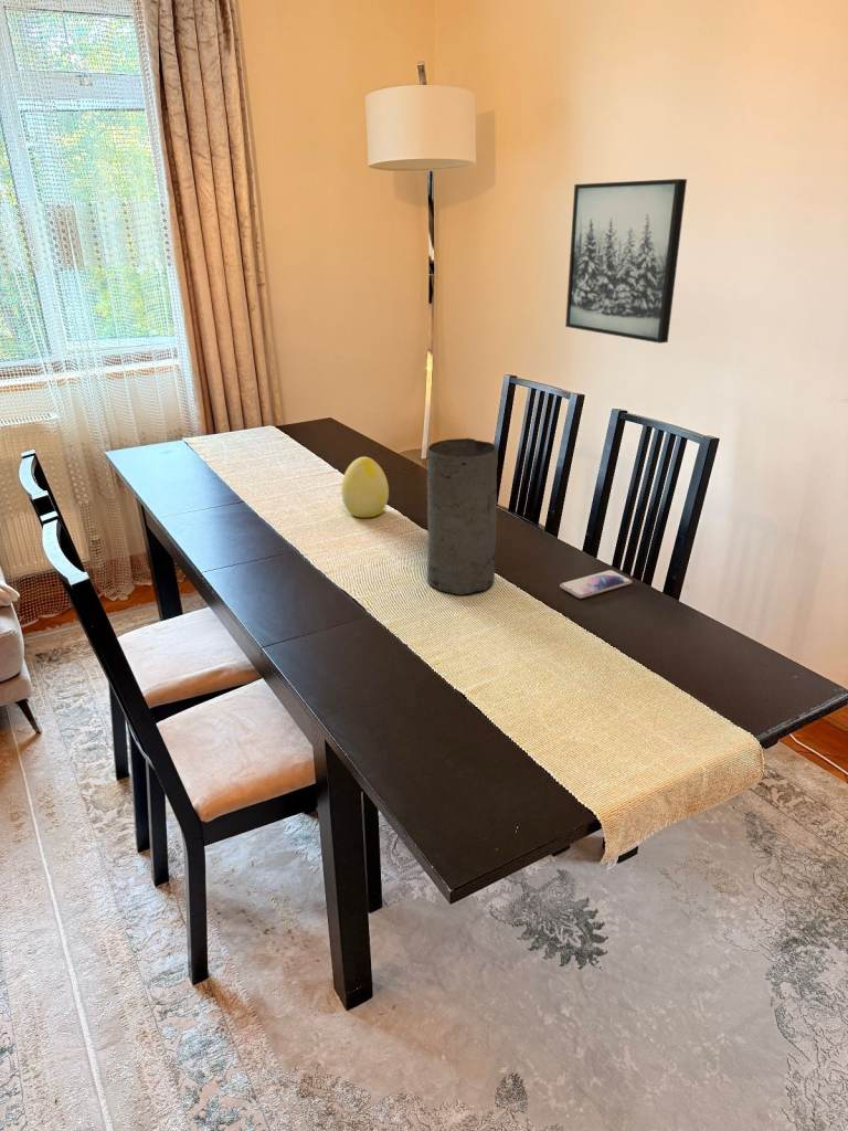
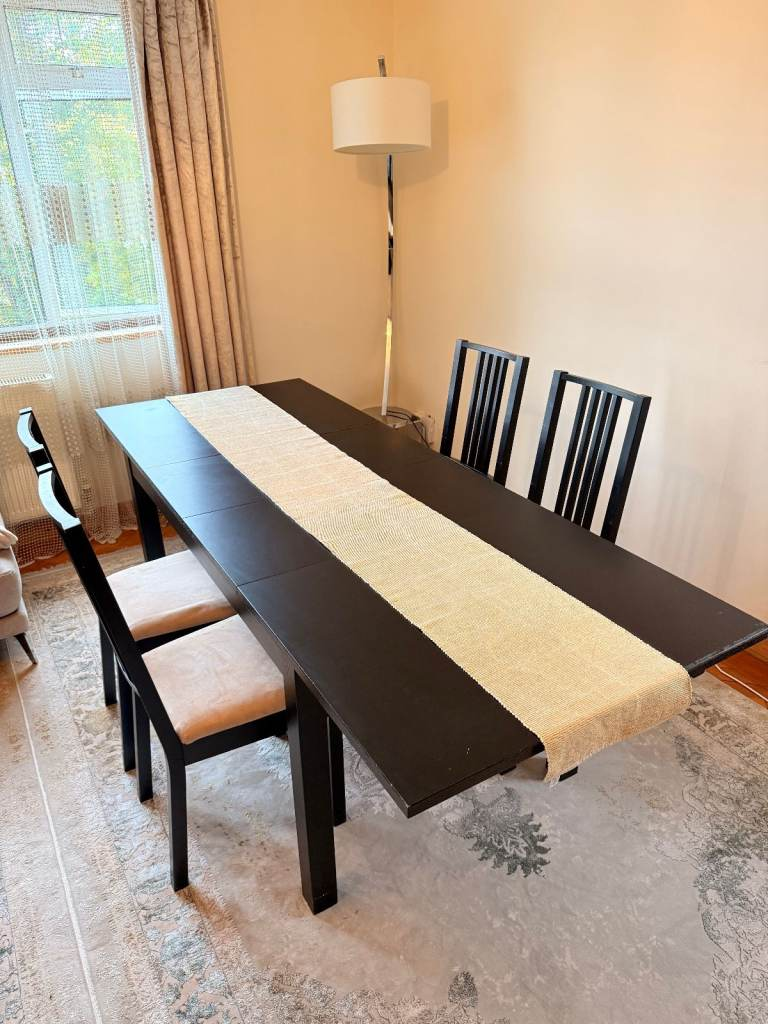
- decorative egg (364, 485)
- vase (462, 516)
- wall art (619, 261)
- smartphone (595, 583)
